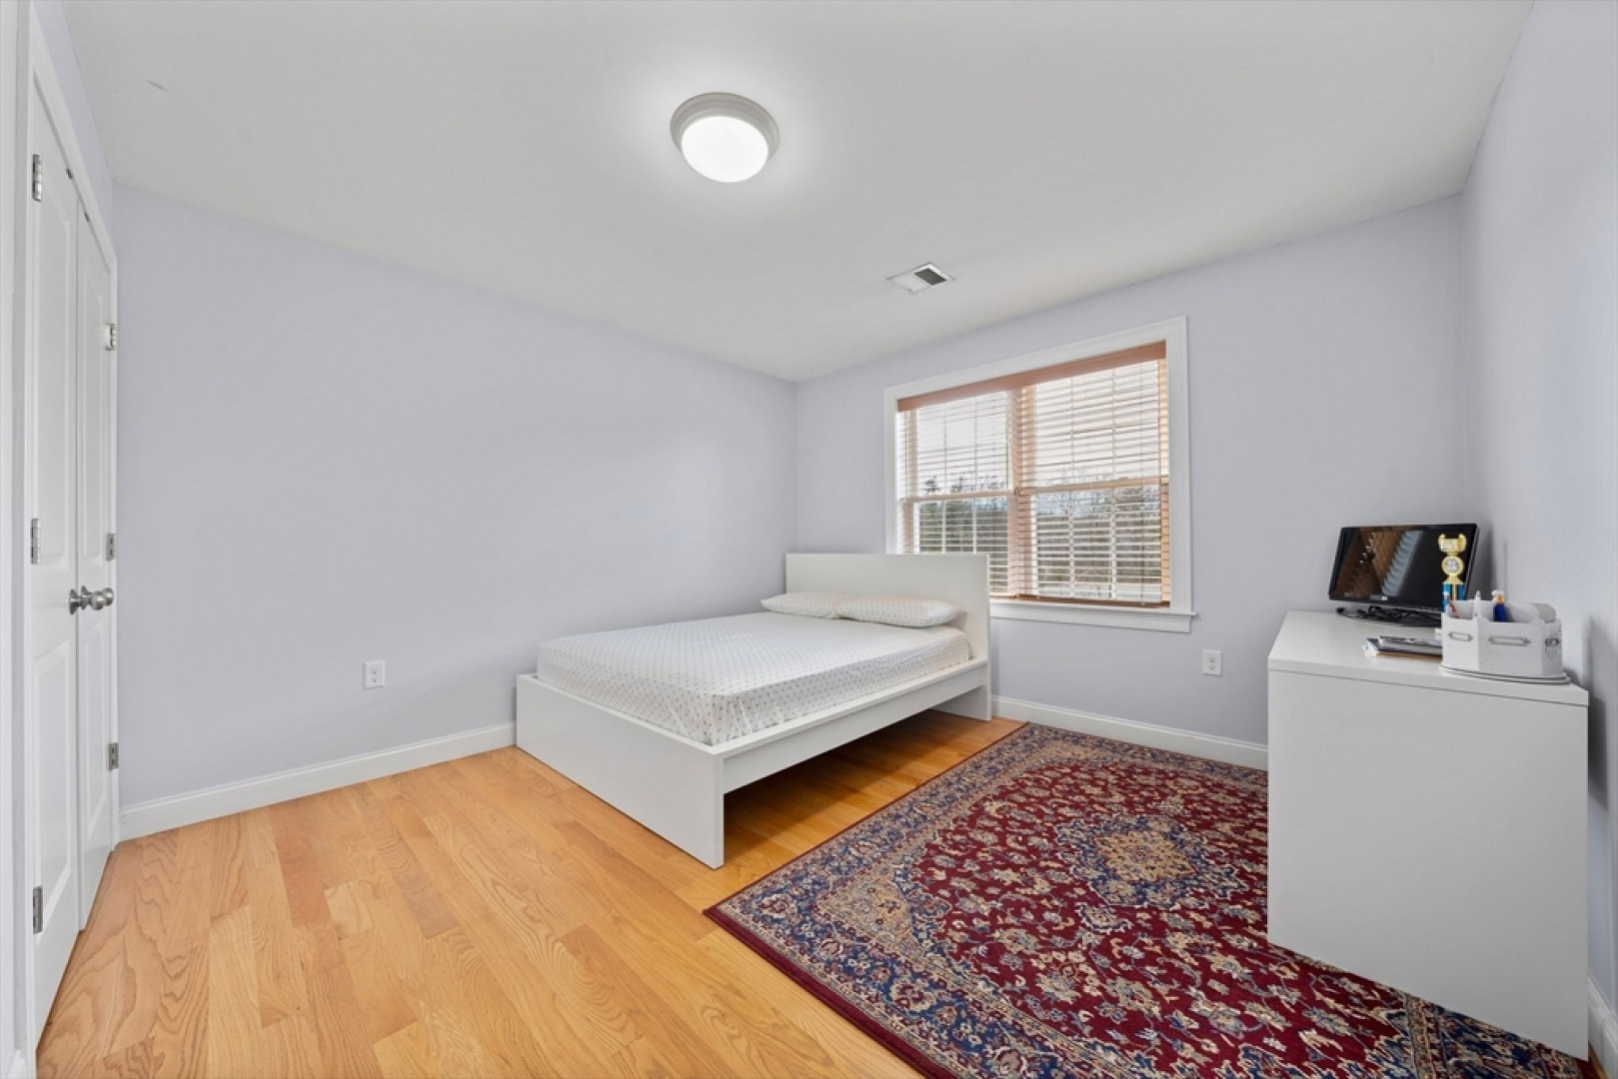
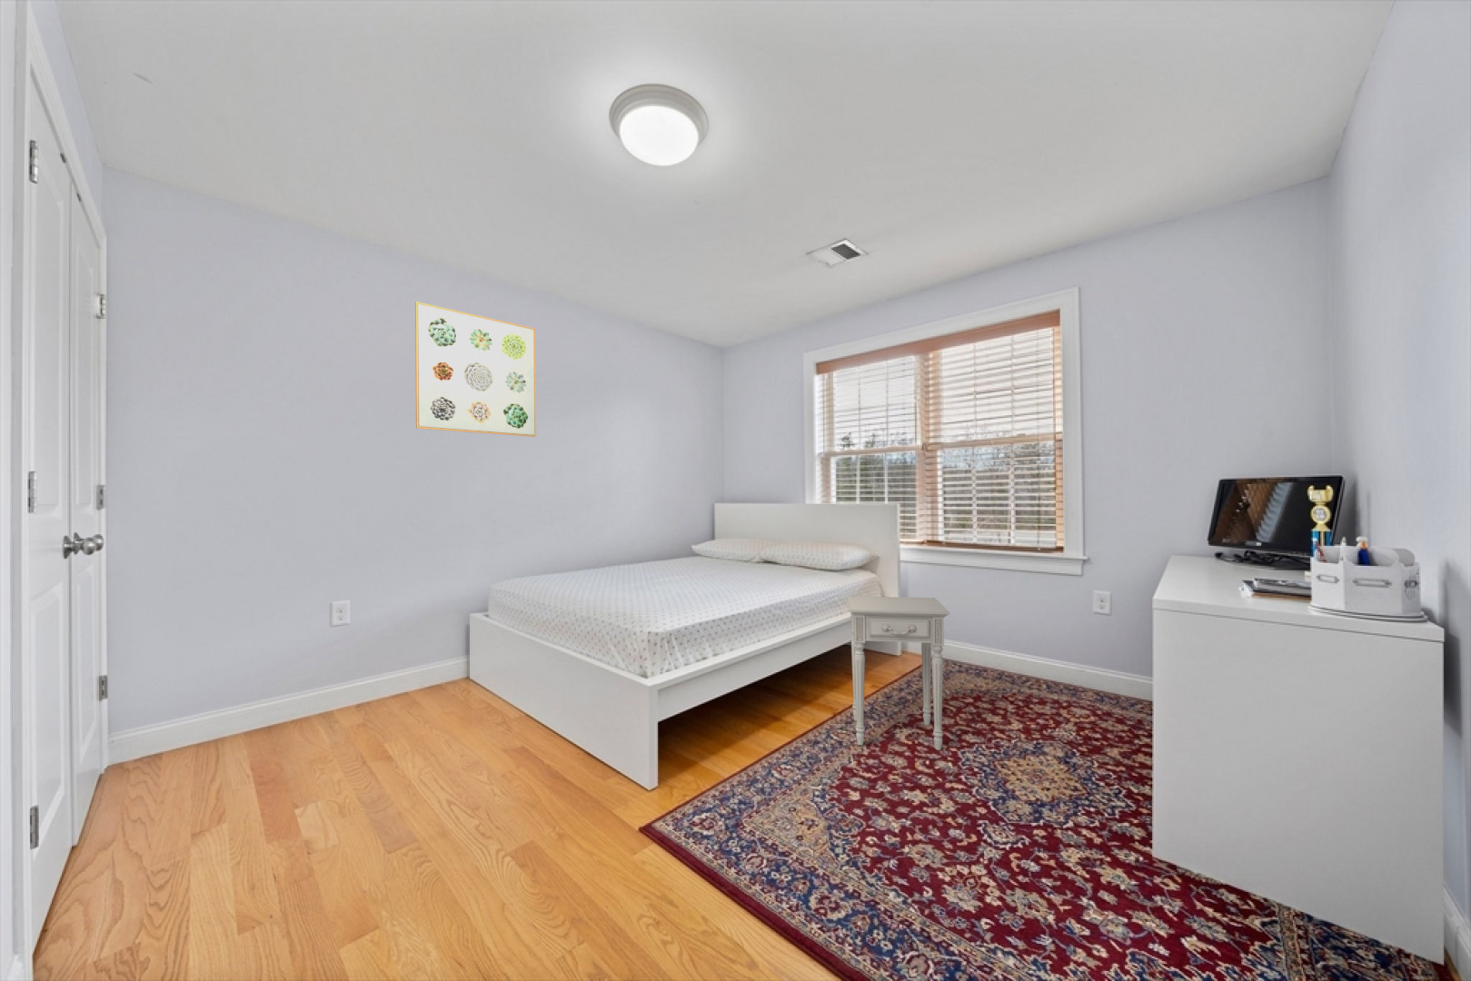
+ wall art (480, 374)
+ nightstand (894, 642)
